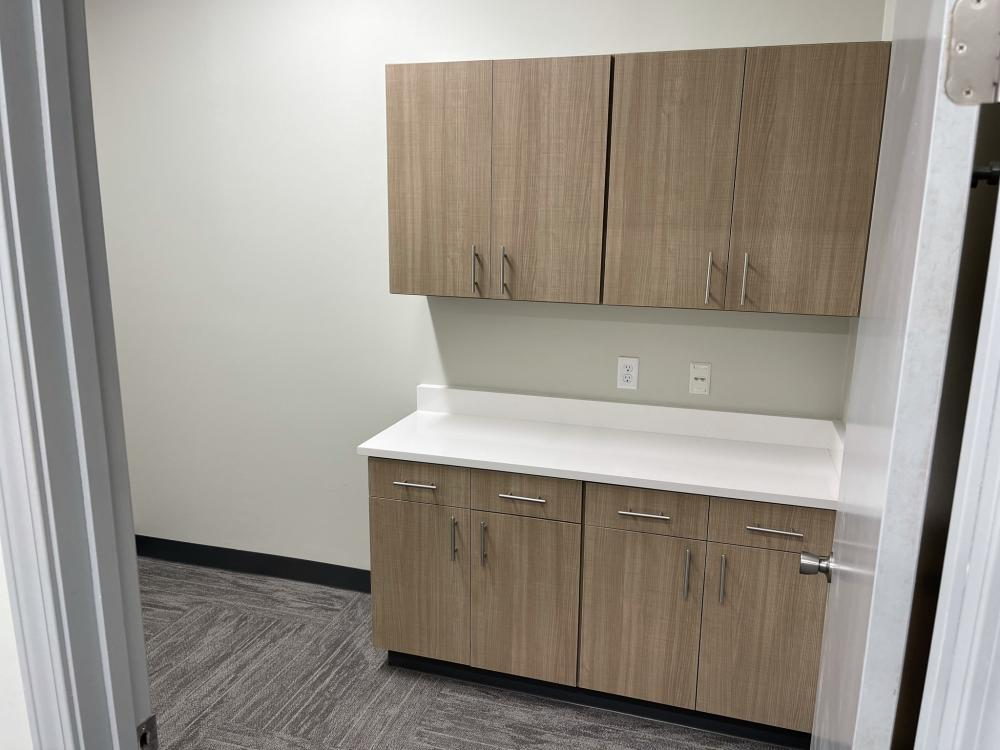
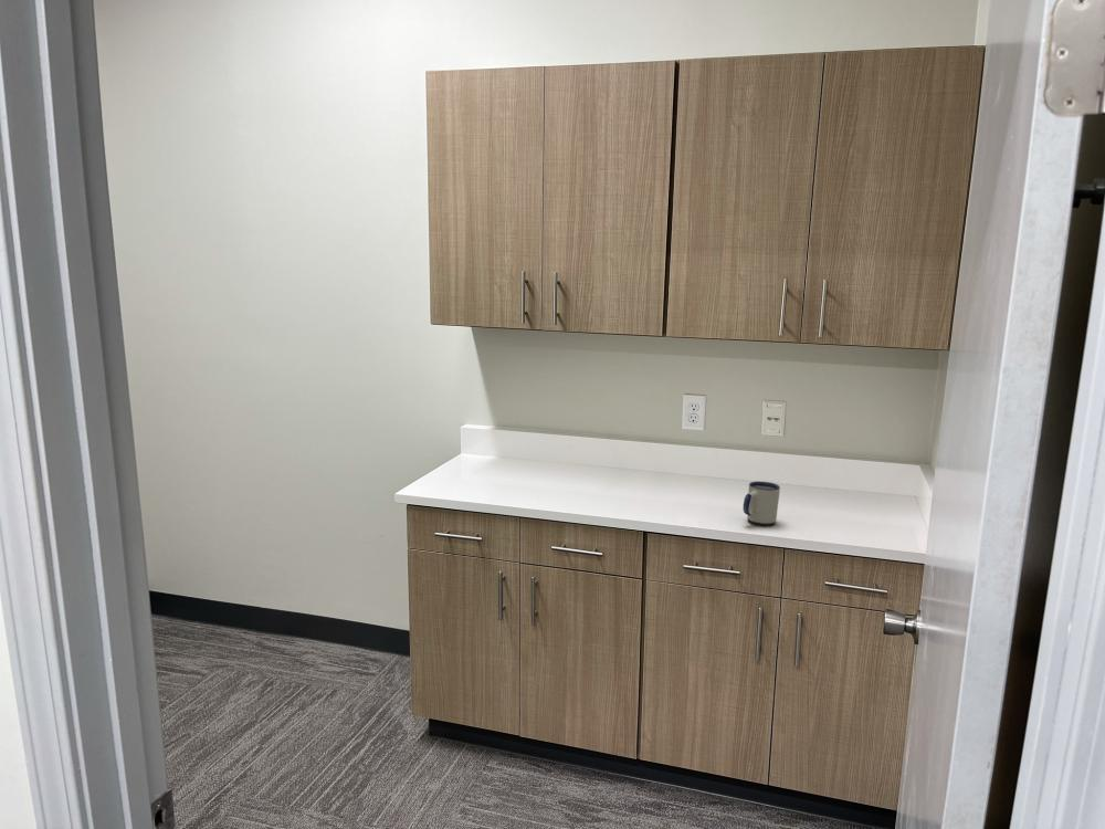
+ mug (758, 504)
